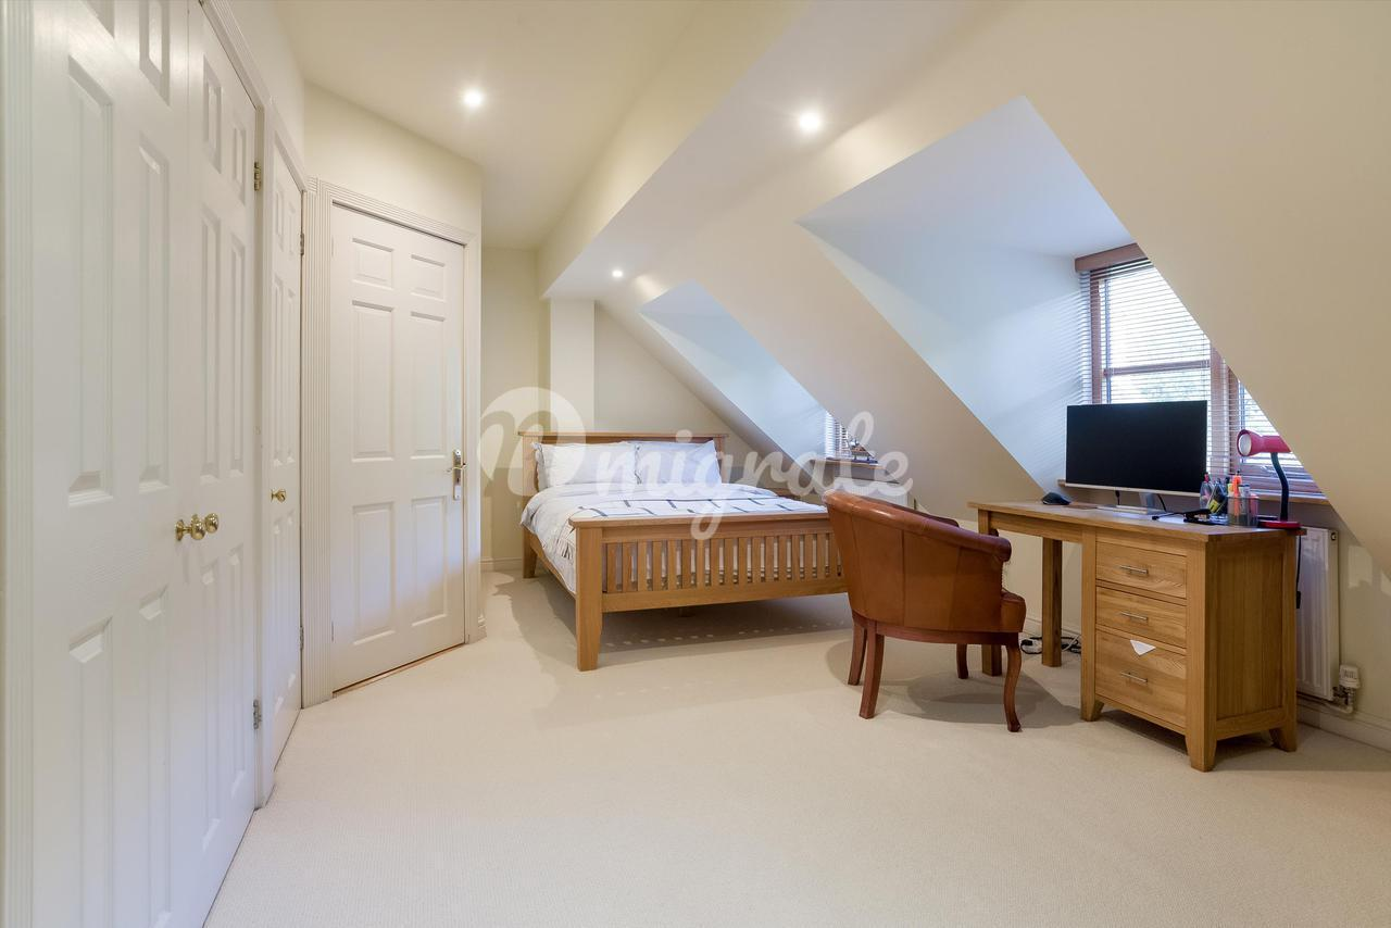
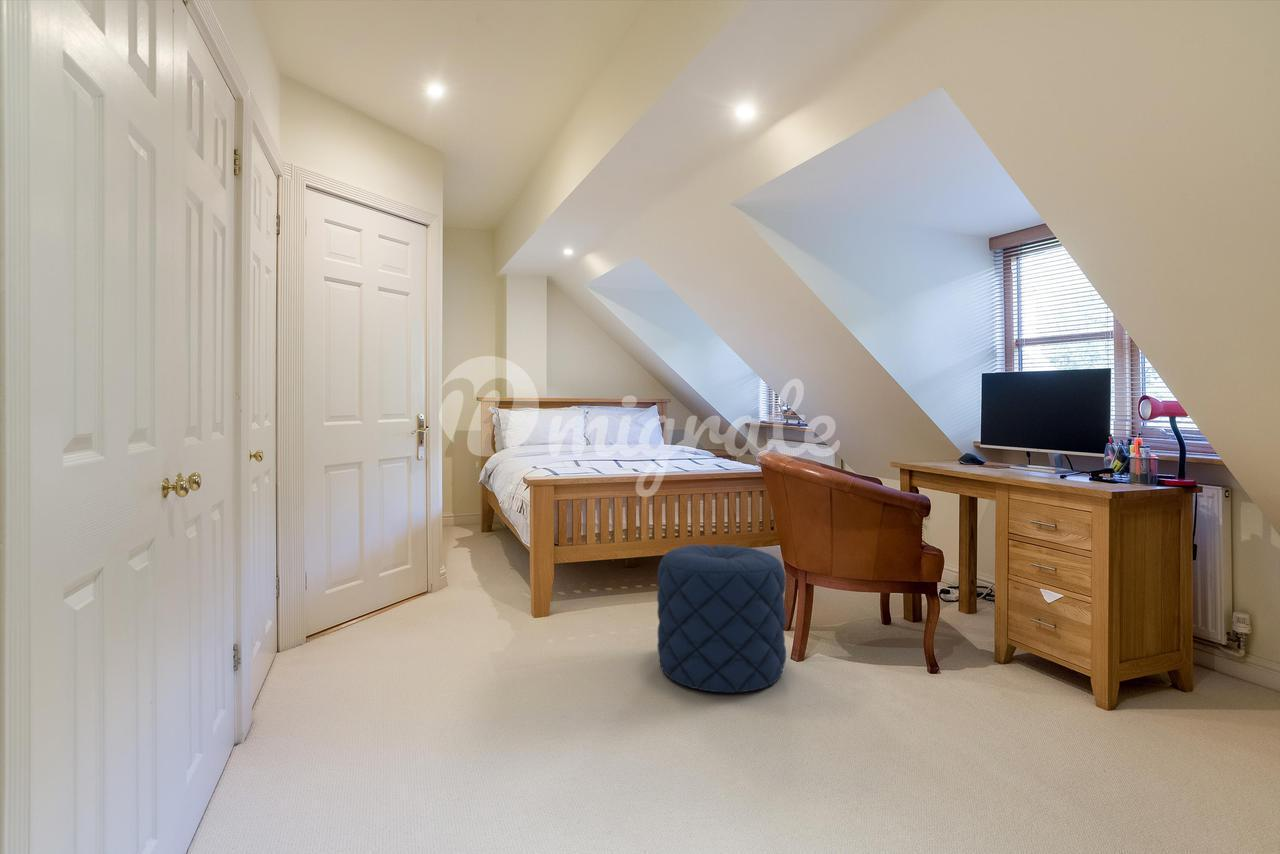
+ pouf (720, 609)
